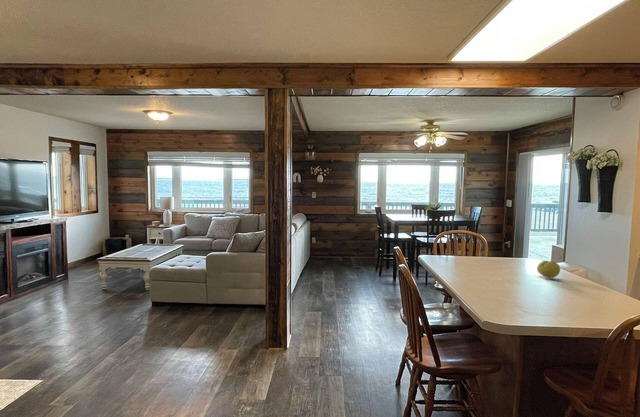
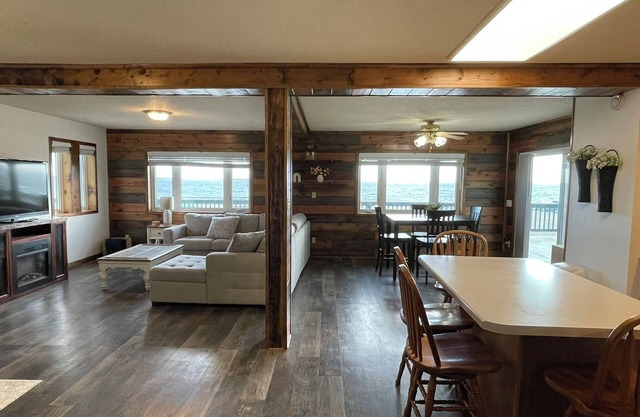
- fruit (548, 269)
